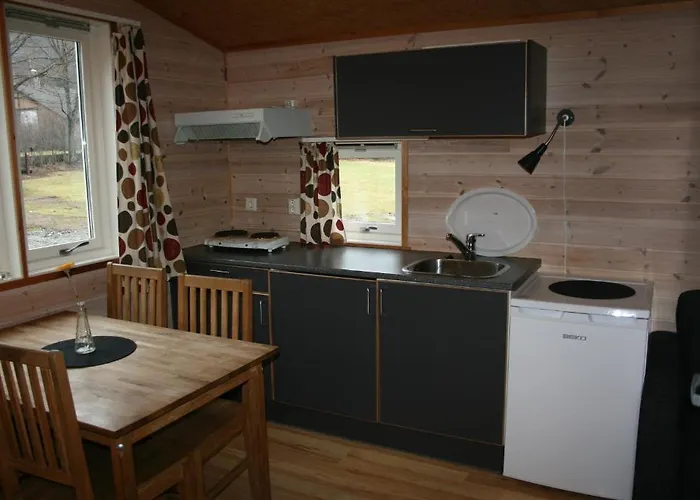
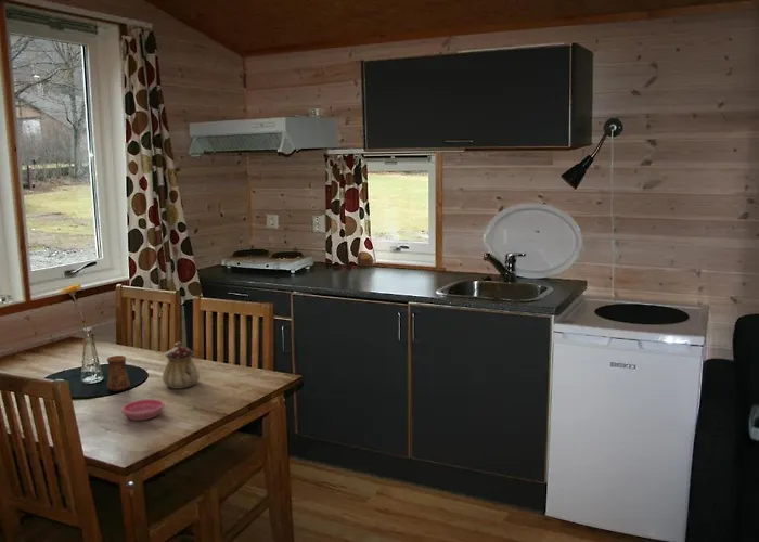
+ cup (117, 373)
+ teapot (181, 363)
+ saucer (143, 410)
